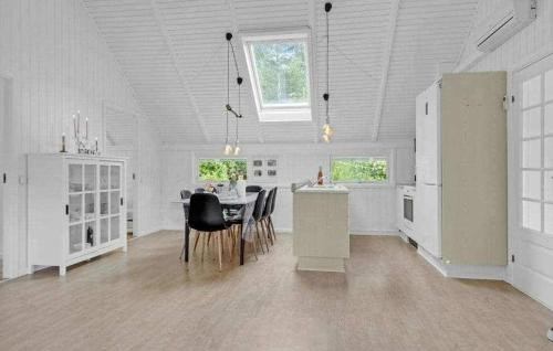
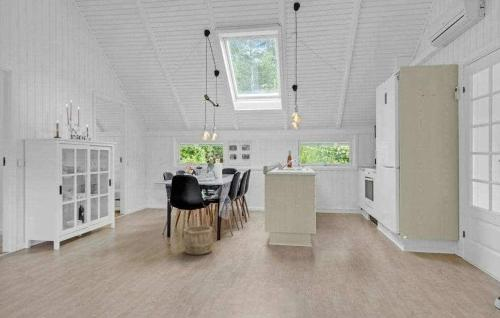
+ wooden bucket (198, 239)
